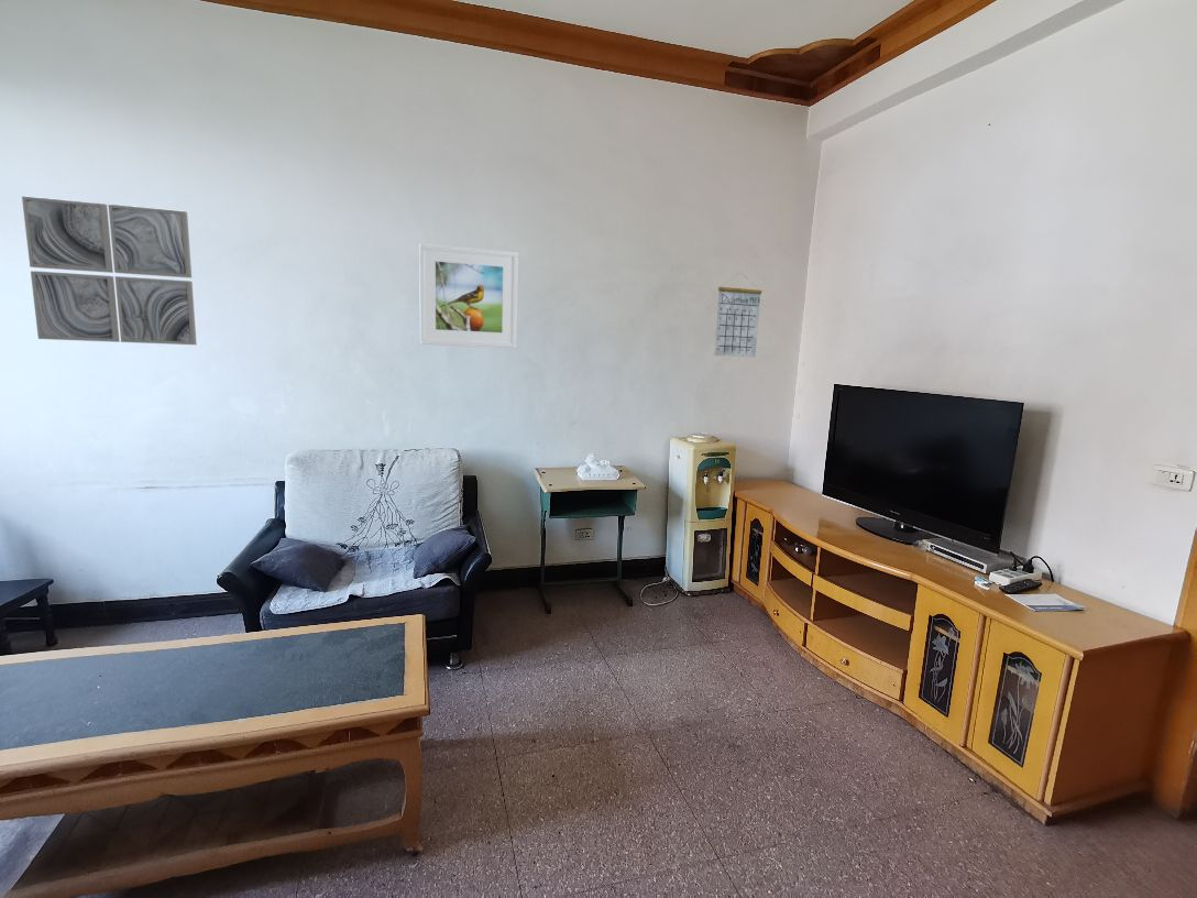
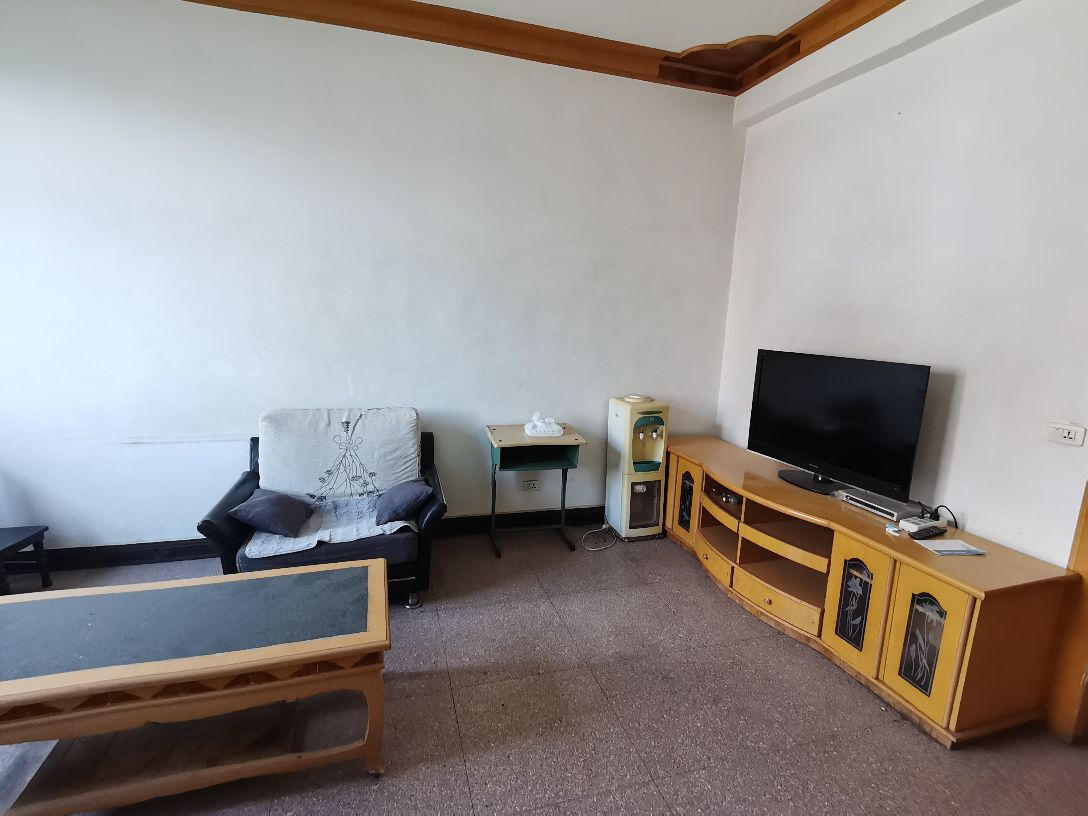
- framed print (469, 297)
- wall art (114, 272)
- calendar (738, 314)
